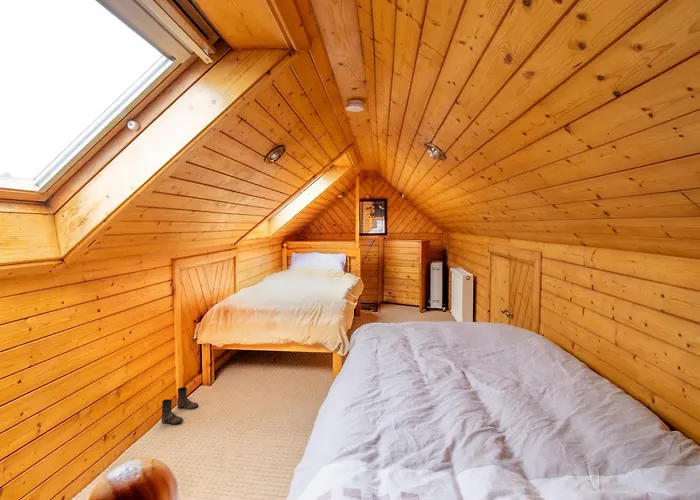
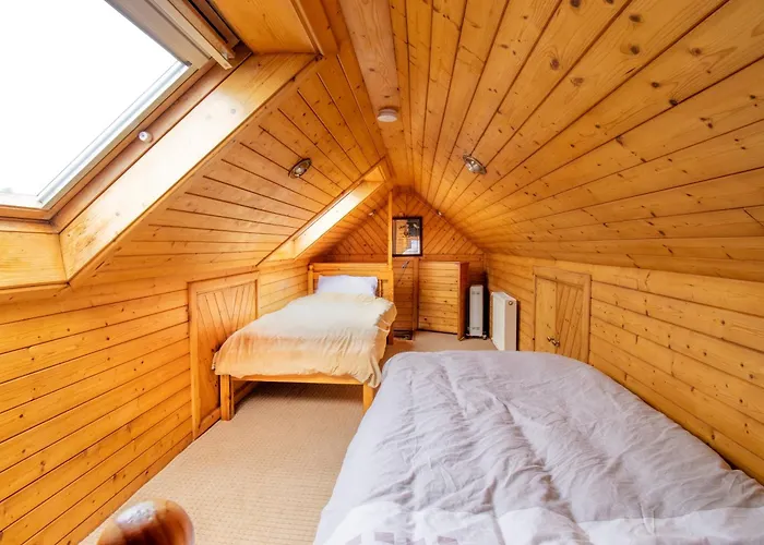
- boots (180, 404)
